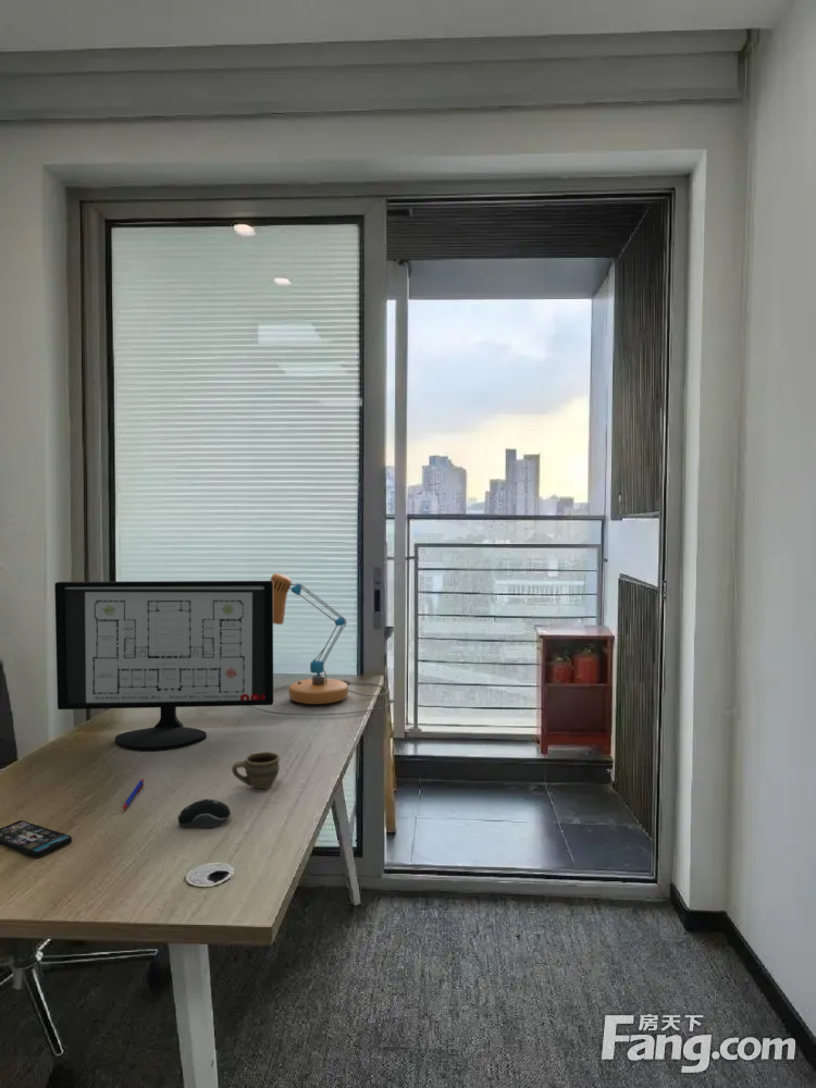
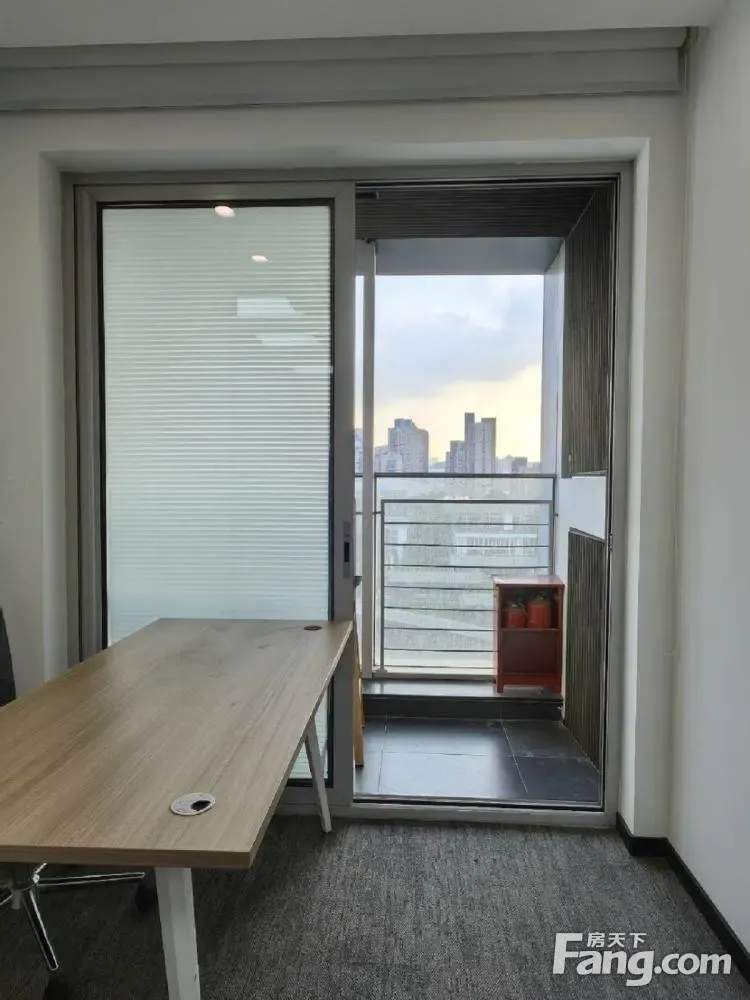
- pen (133, 793)
- smartphone (28, 838)
- computer mouse (205, 811)
- cup (256, 770)
- computer monitor (159, 662)
- desk lamp (329, 639)
